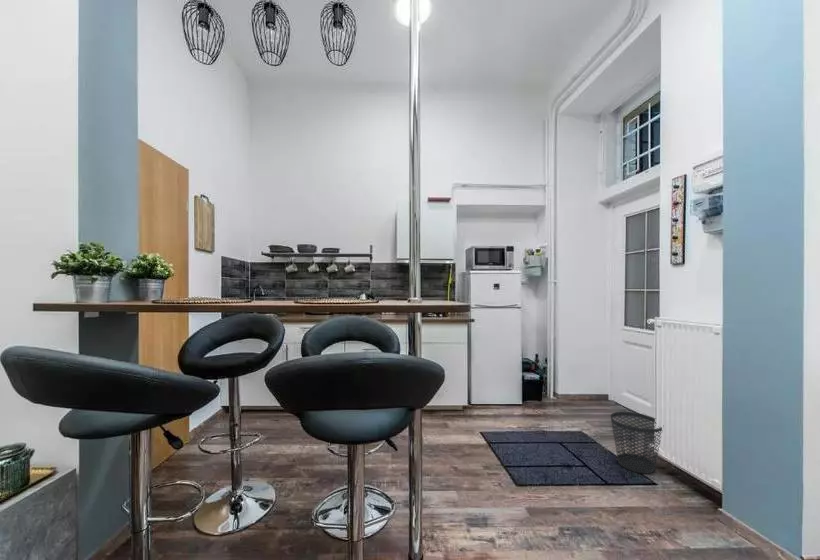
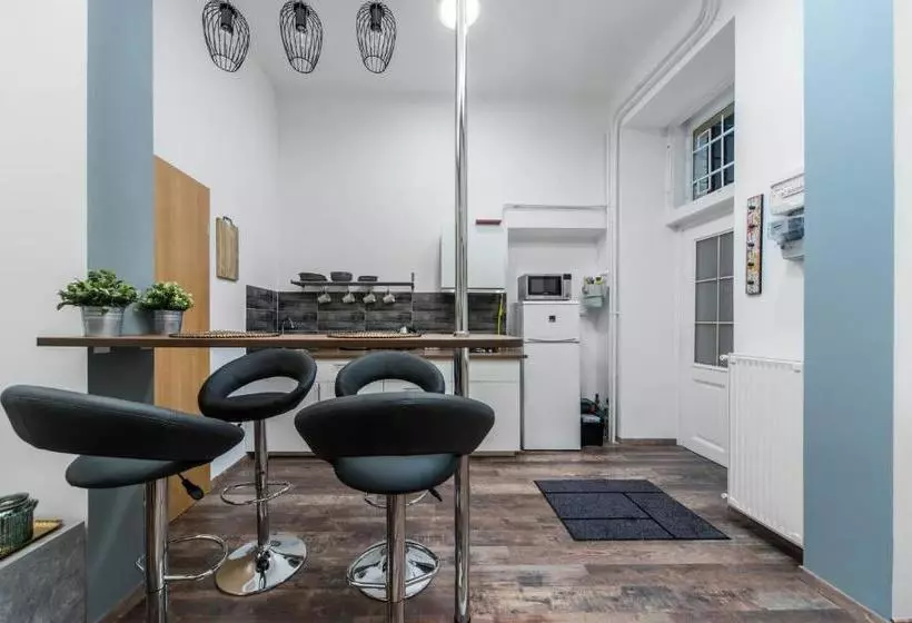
- wastebasket (635, 443)
